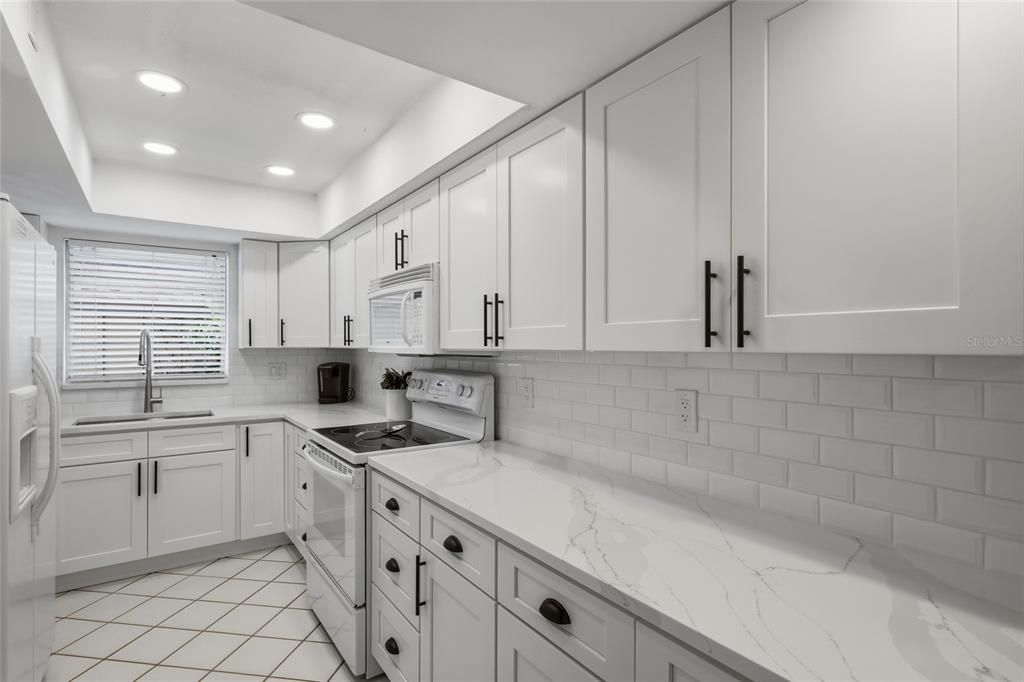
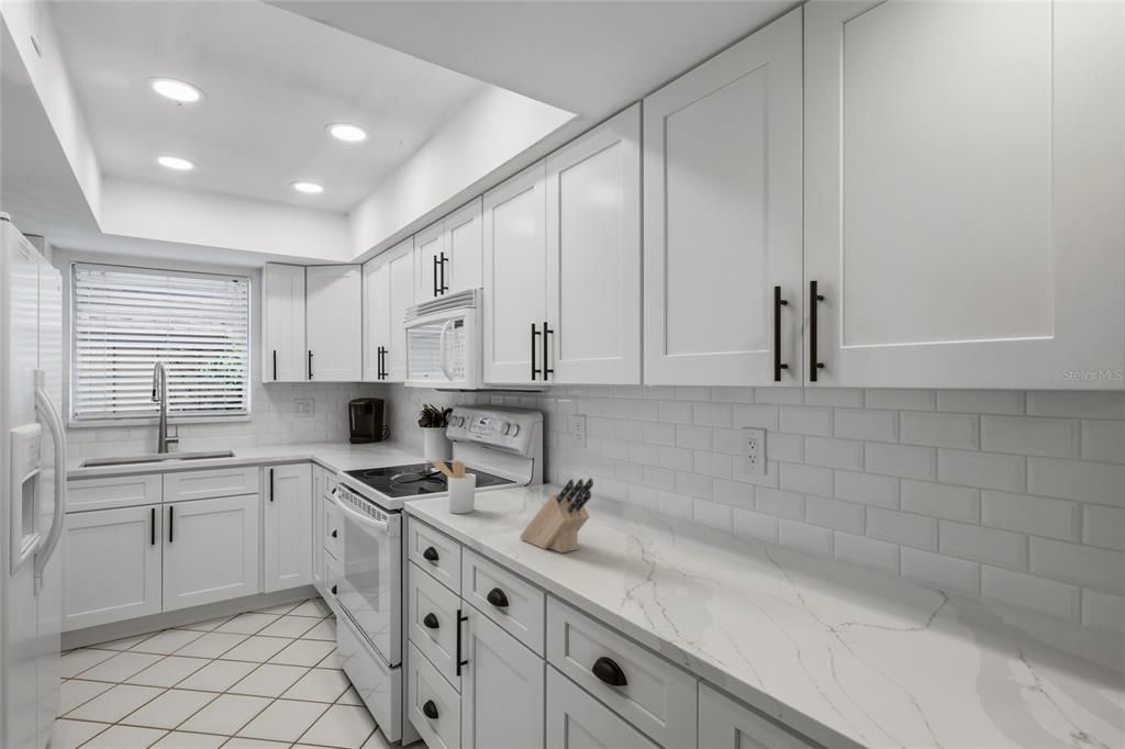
+ knife block (557, 510)
+ utensil holder (454, 484)
